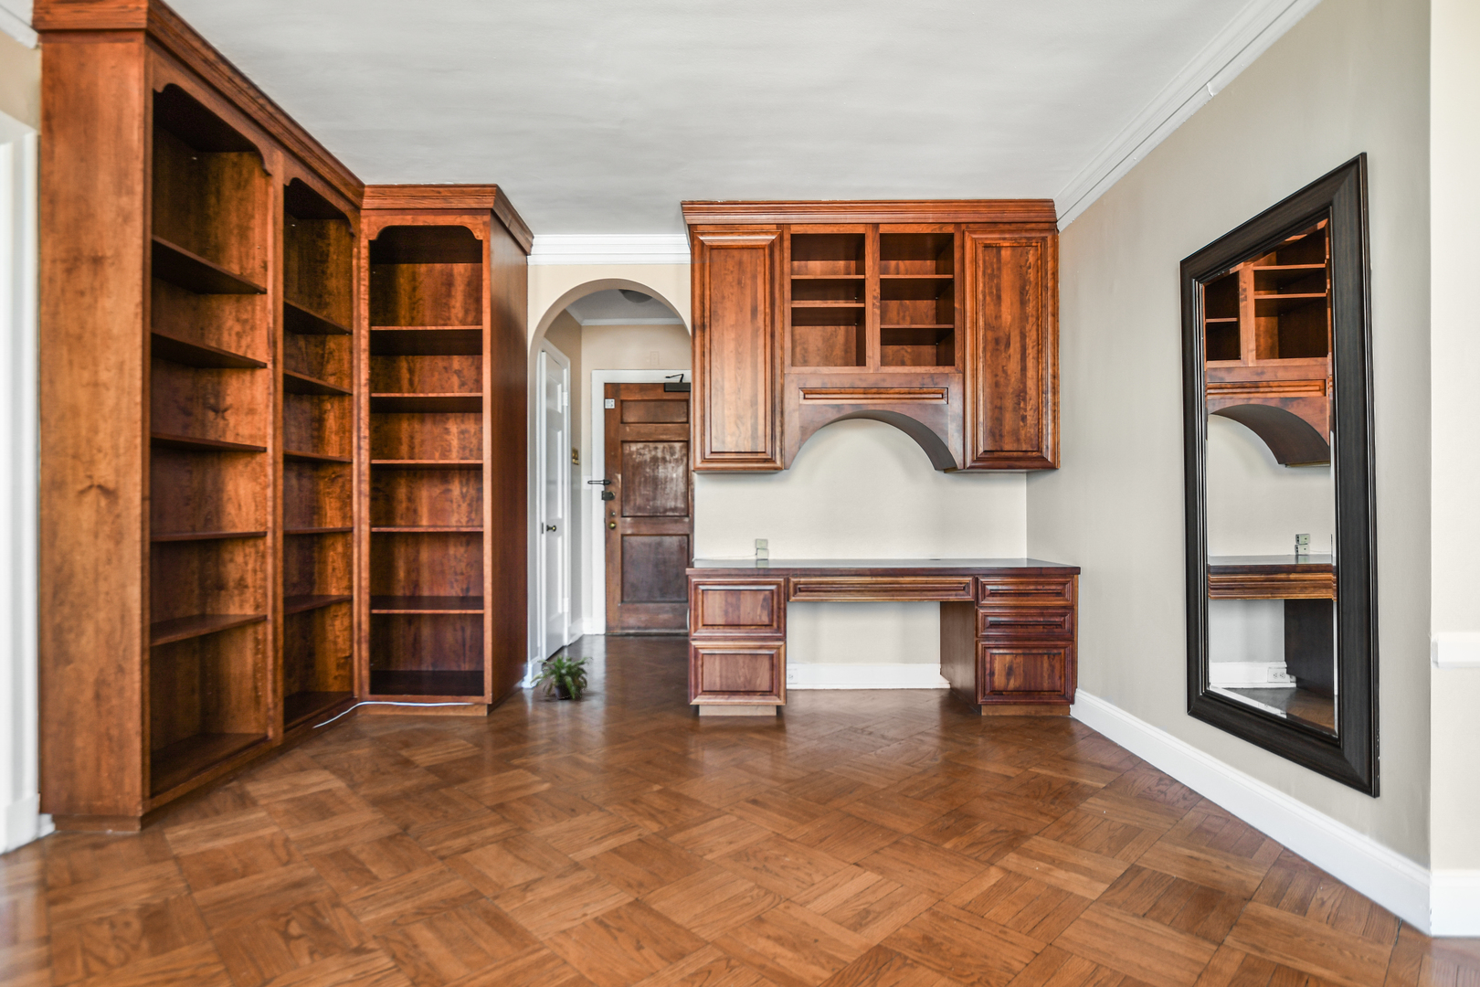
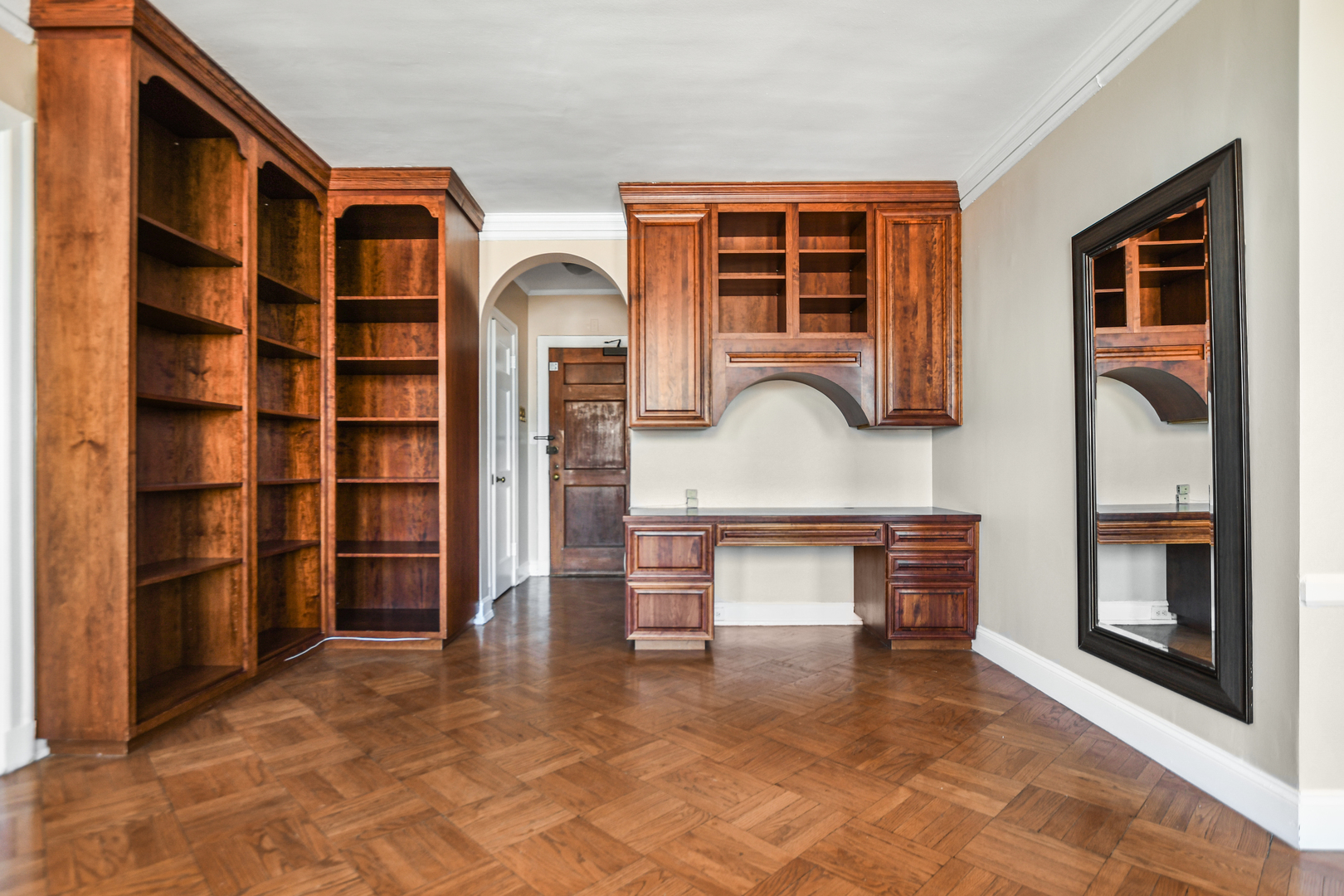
- potted plant (562, 674)
